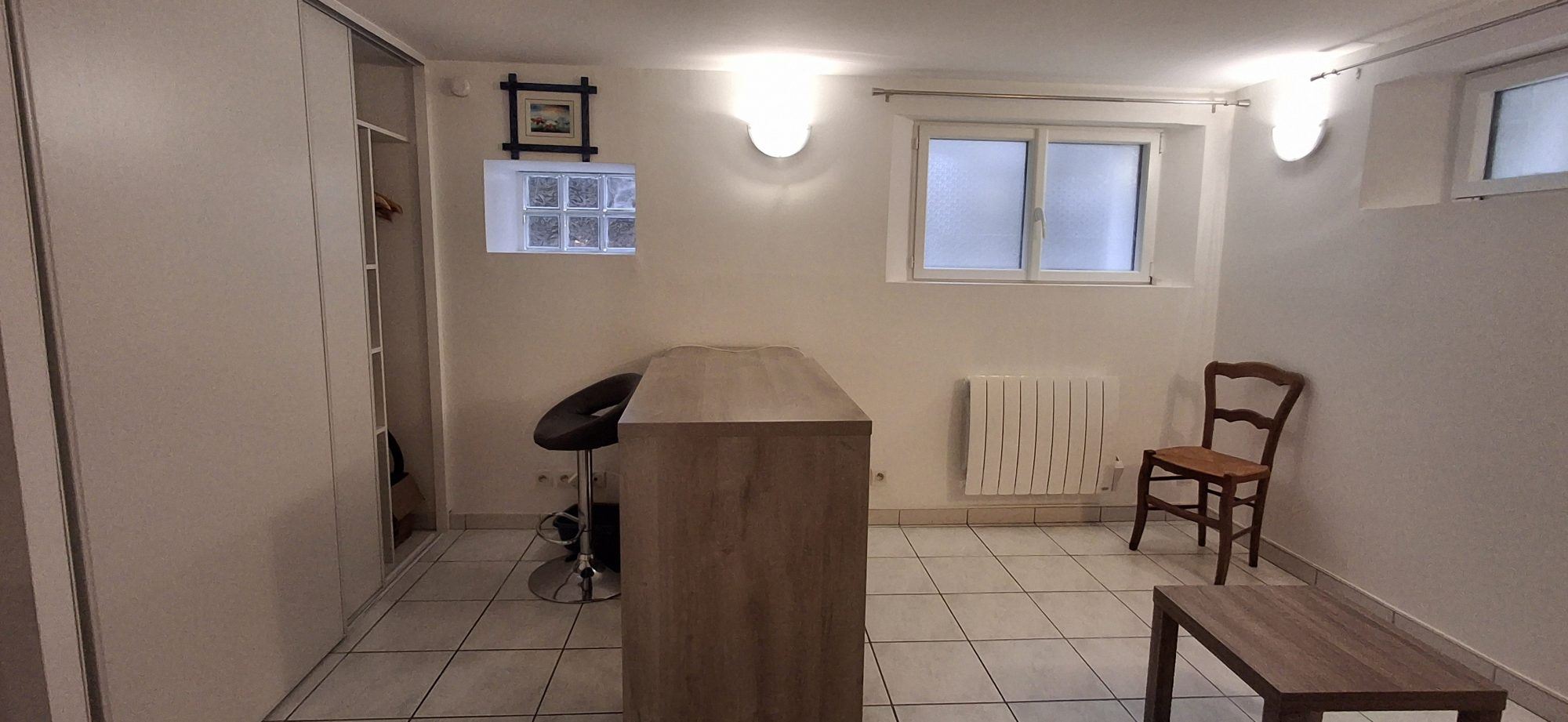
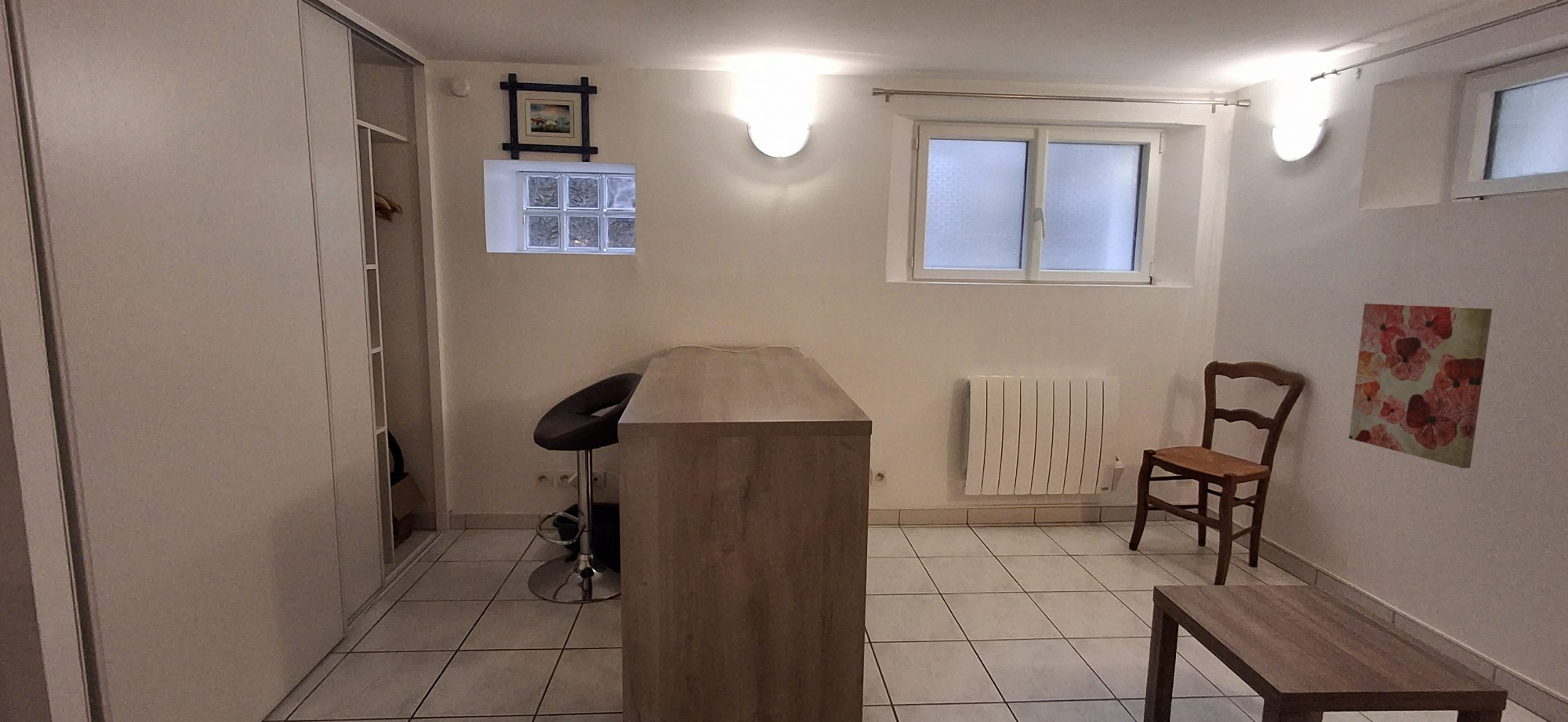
+ wall art (1414, 379)
